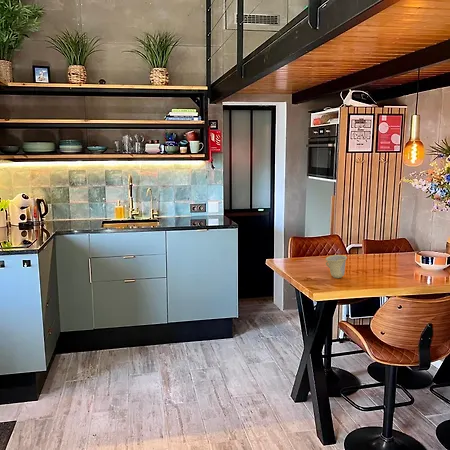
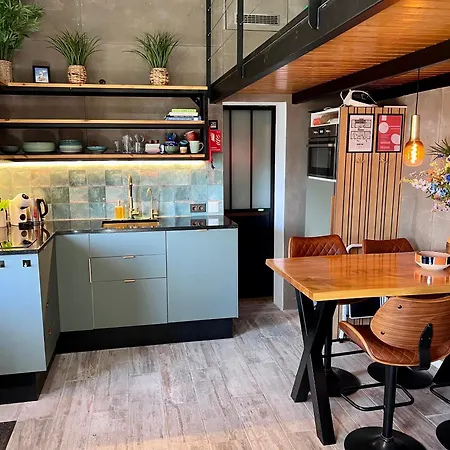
- cup (335, 266)
